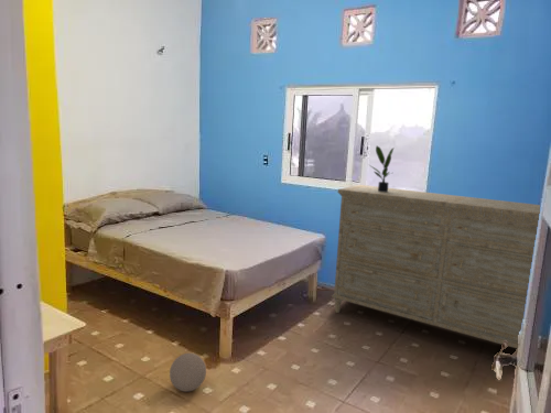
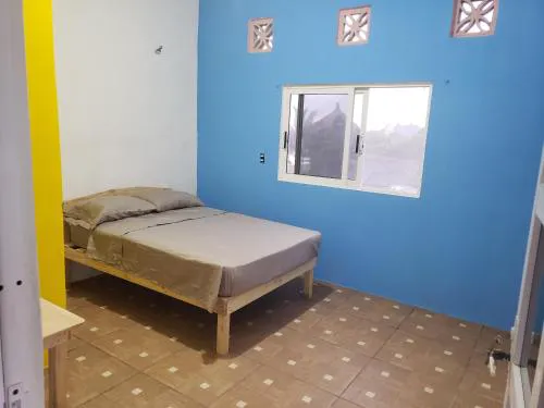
- ball (187, 371)
- potted plant (383, 169)
- dresser (446, 267)
